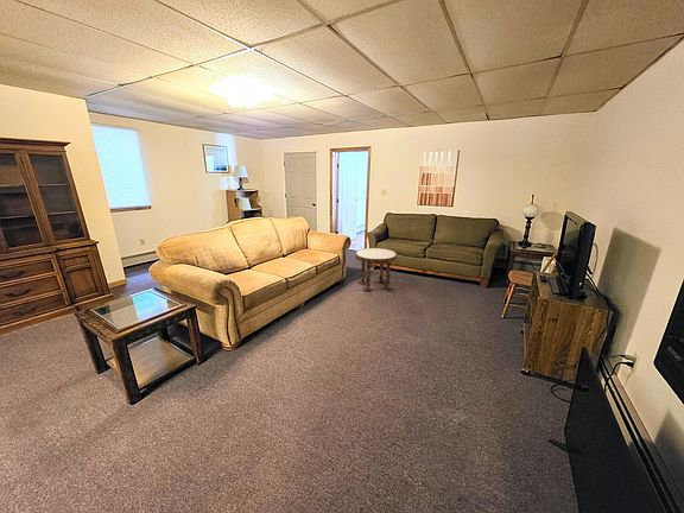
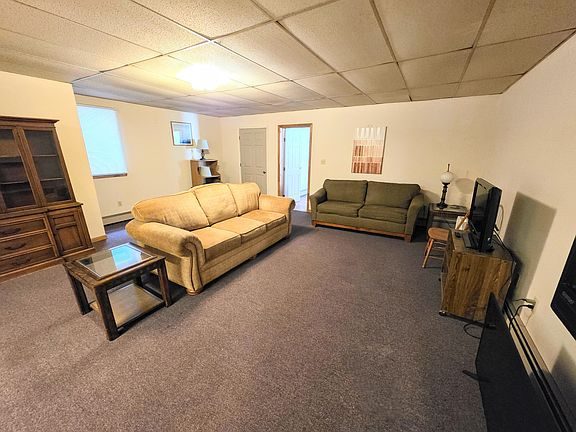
- side table (380, 270)
